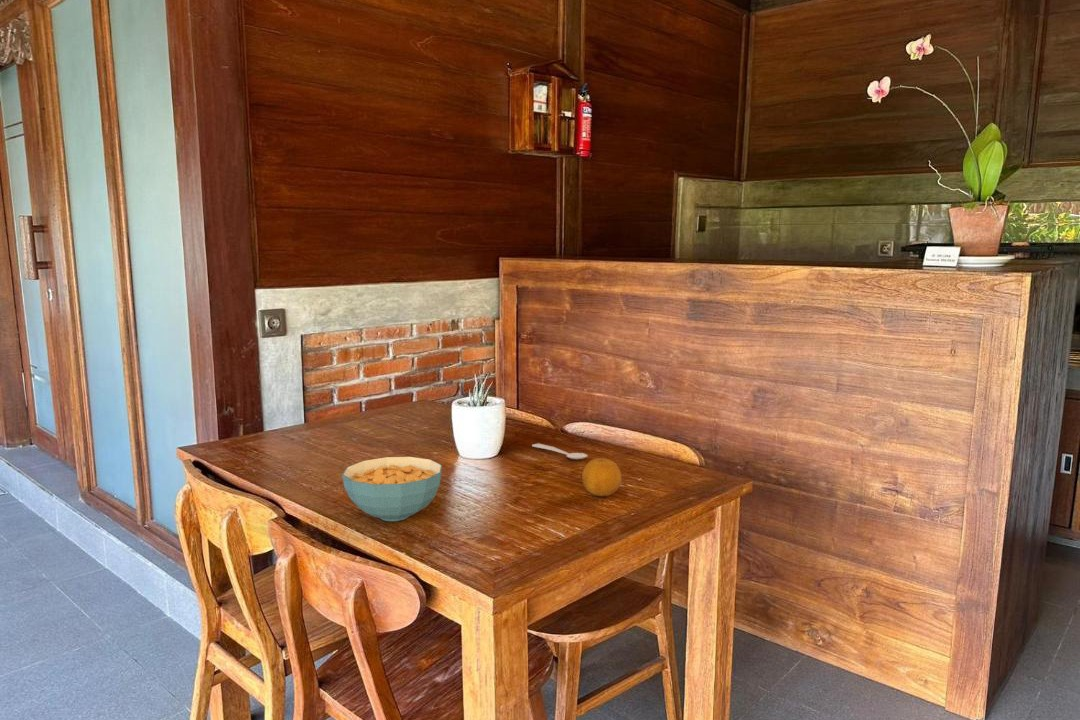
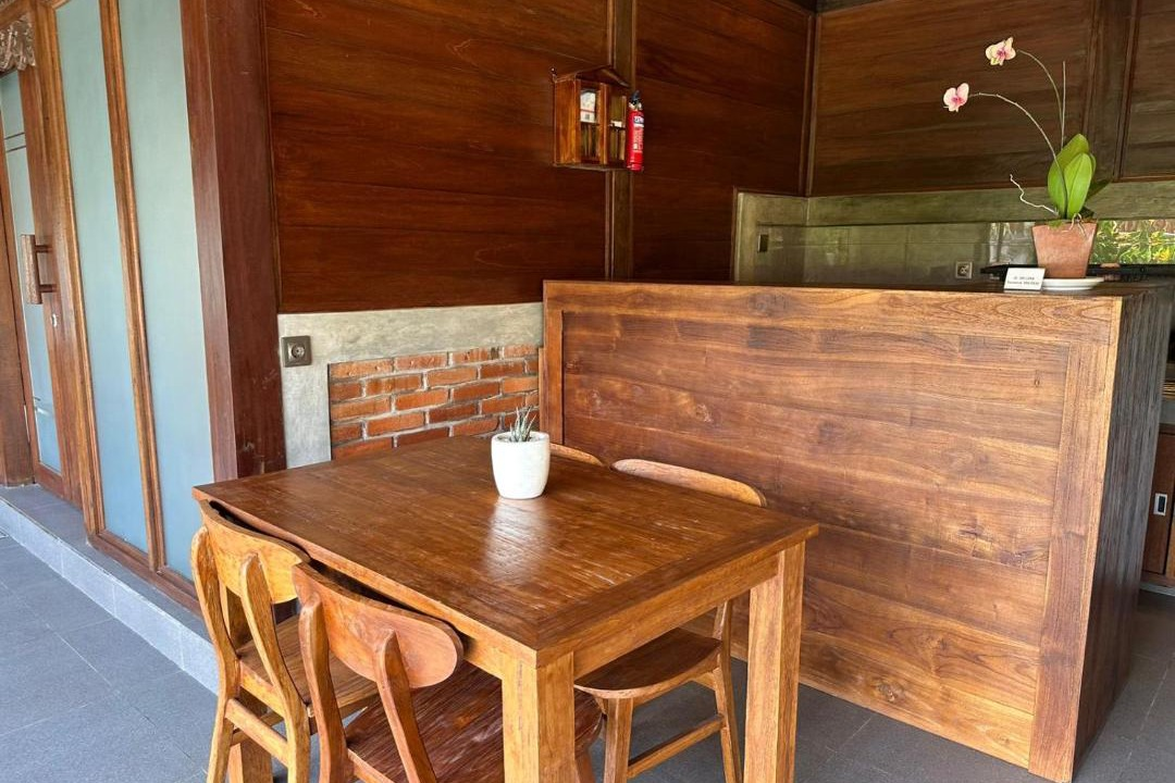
- fruit (601, 477)
- cereal bowl (393, 493)
- spoon (558, 450)
